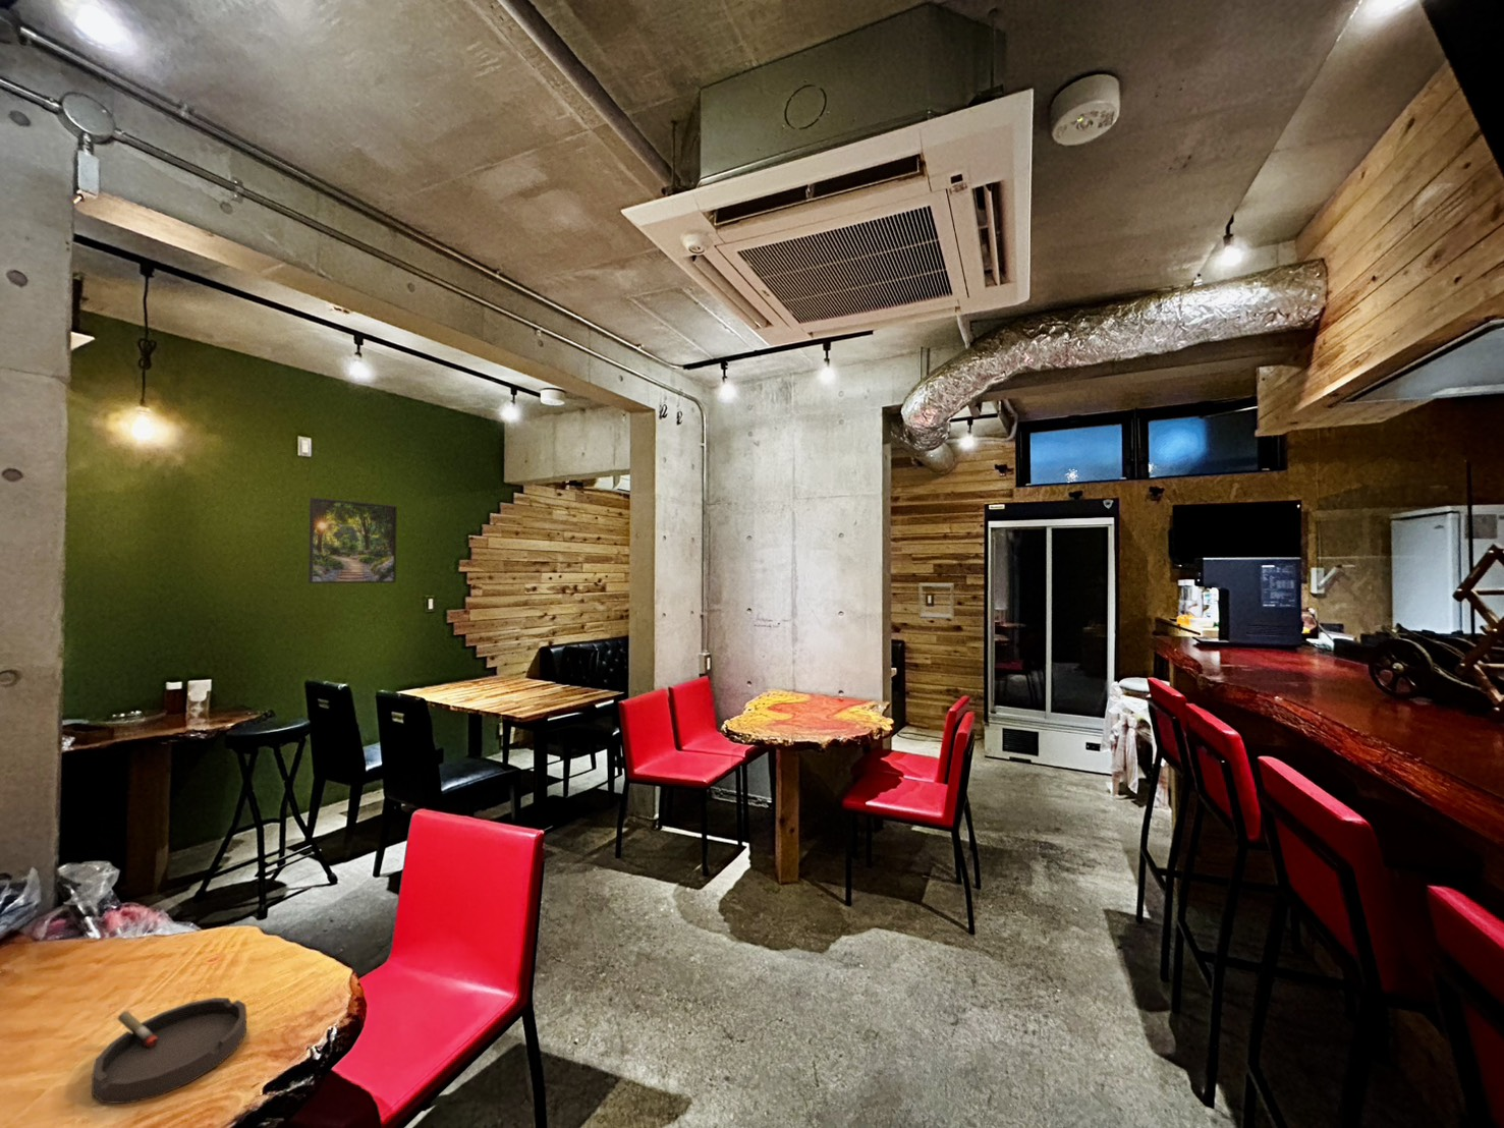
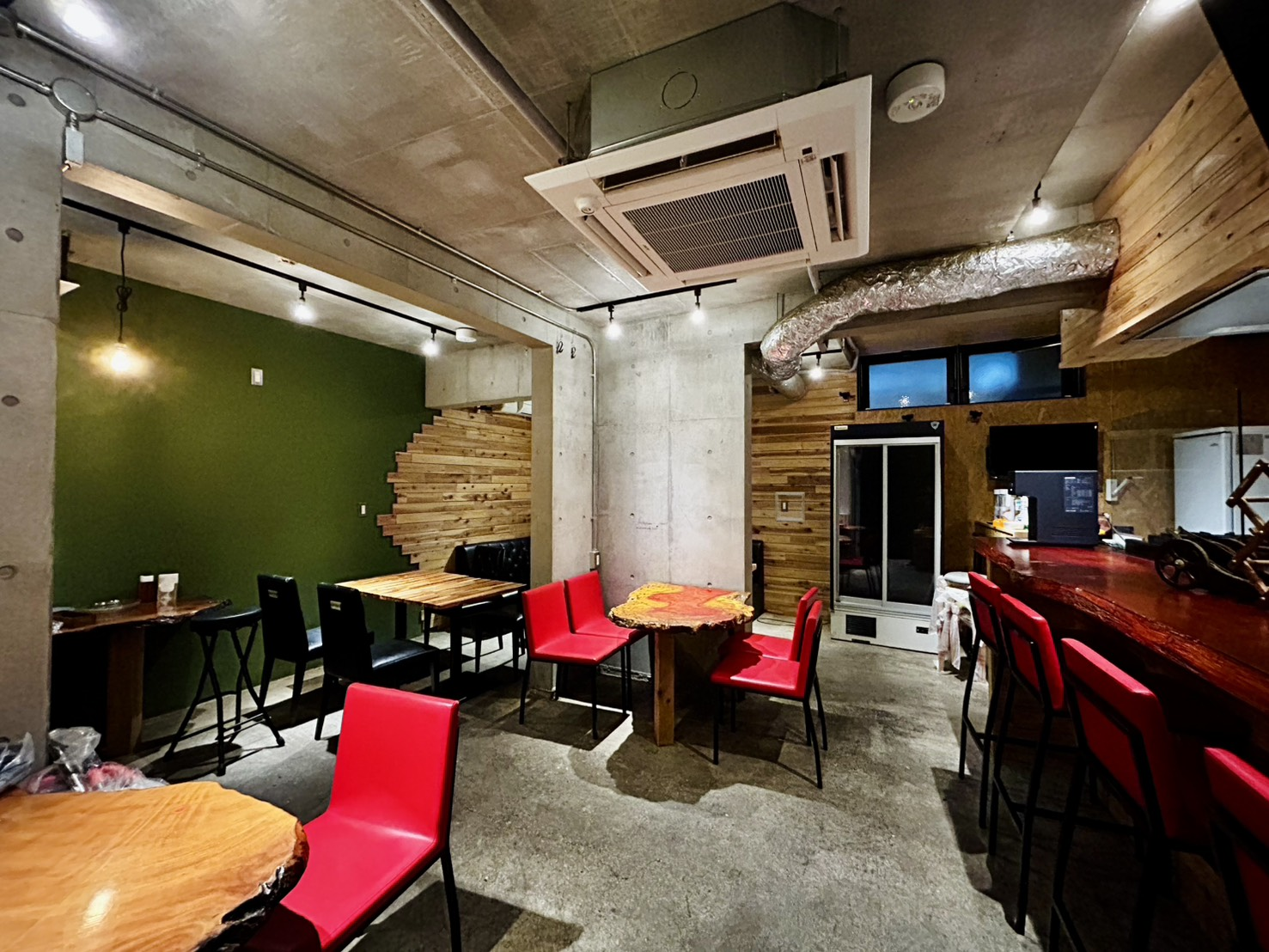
- ashtray (167, 1038)
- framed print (356, 543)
